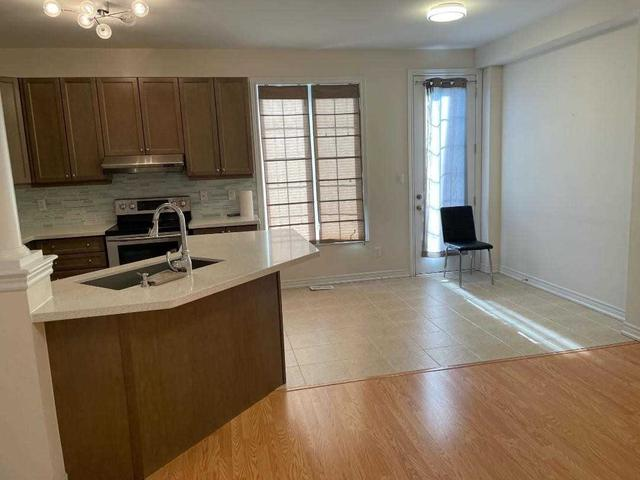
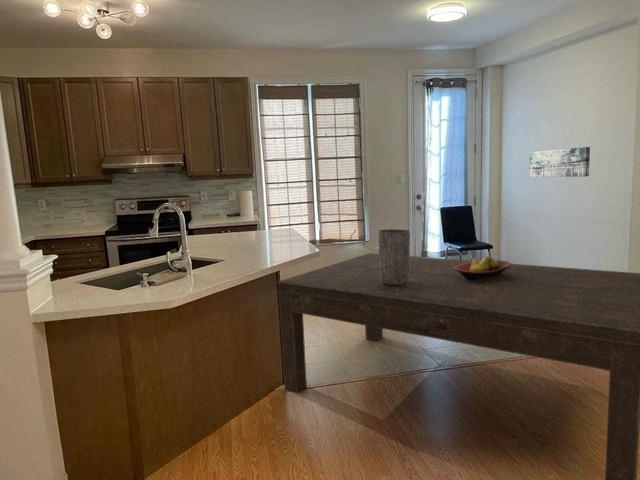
+ fruit bowl (482, 266)
+ dining table (457, 335)
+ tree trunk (394, 256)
+ wall art (557, 163)
